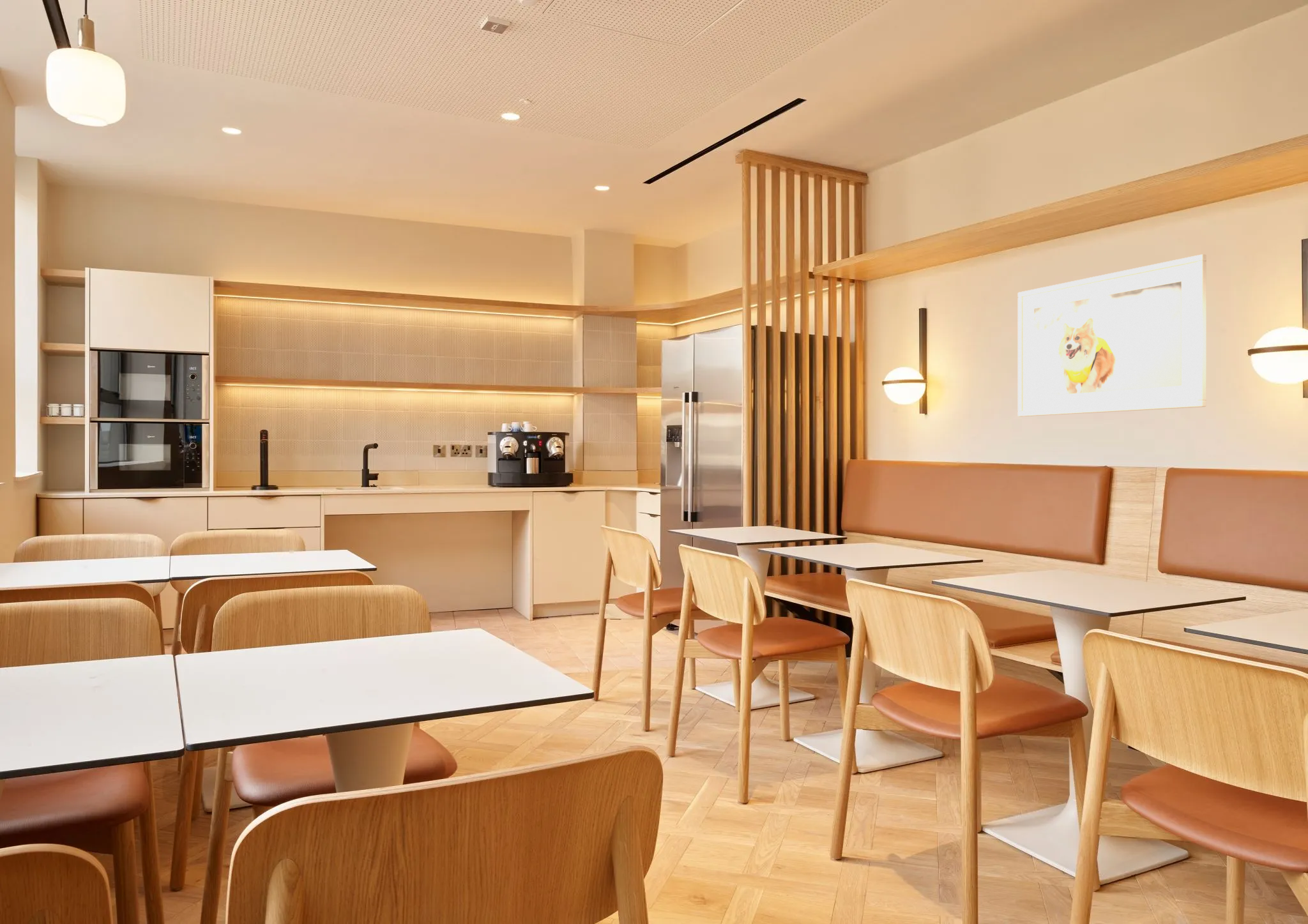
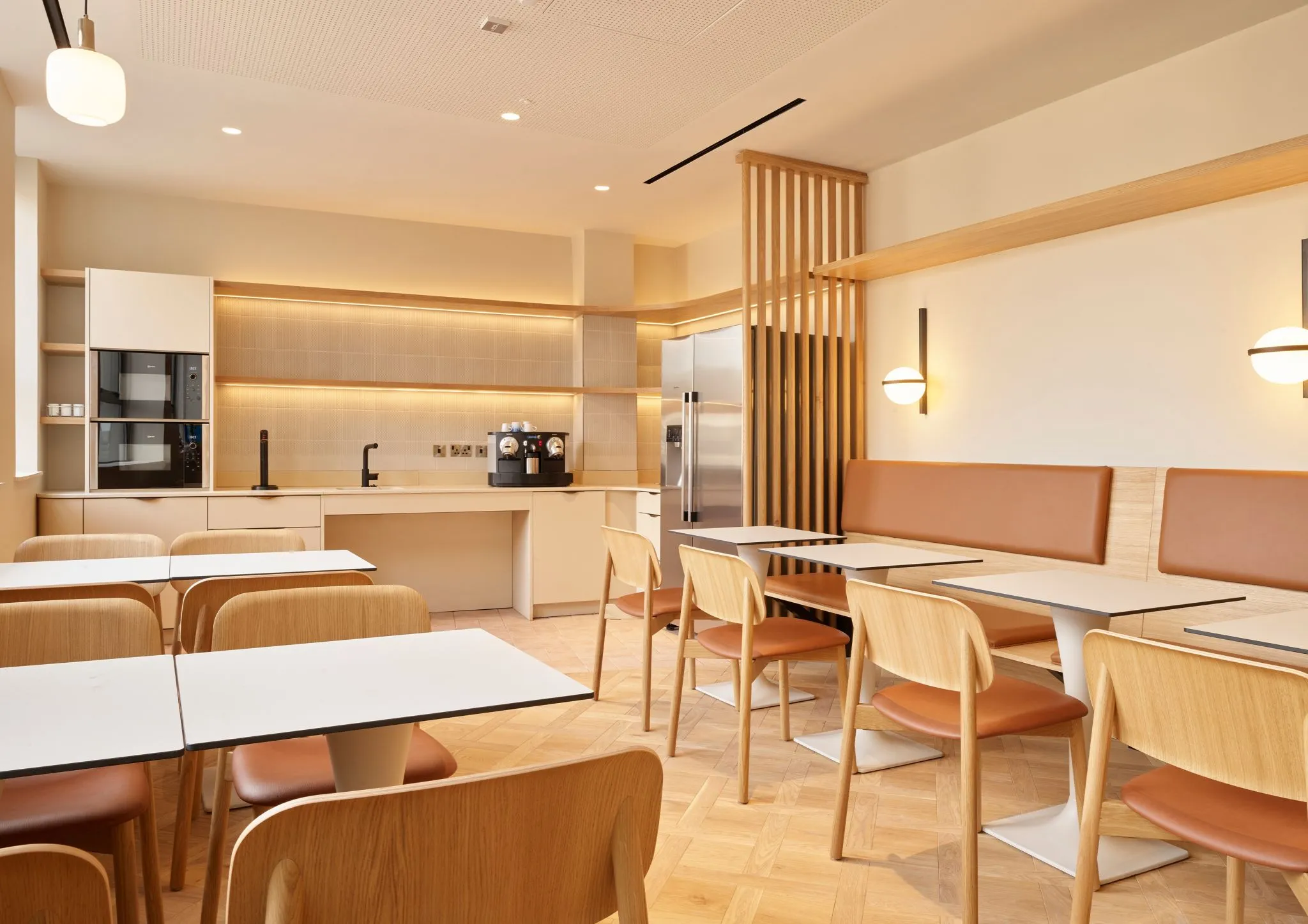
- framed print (1102, 344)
